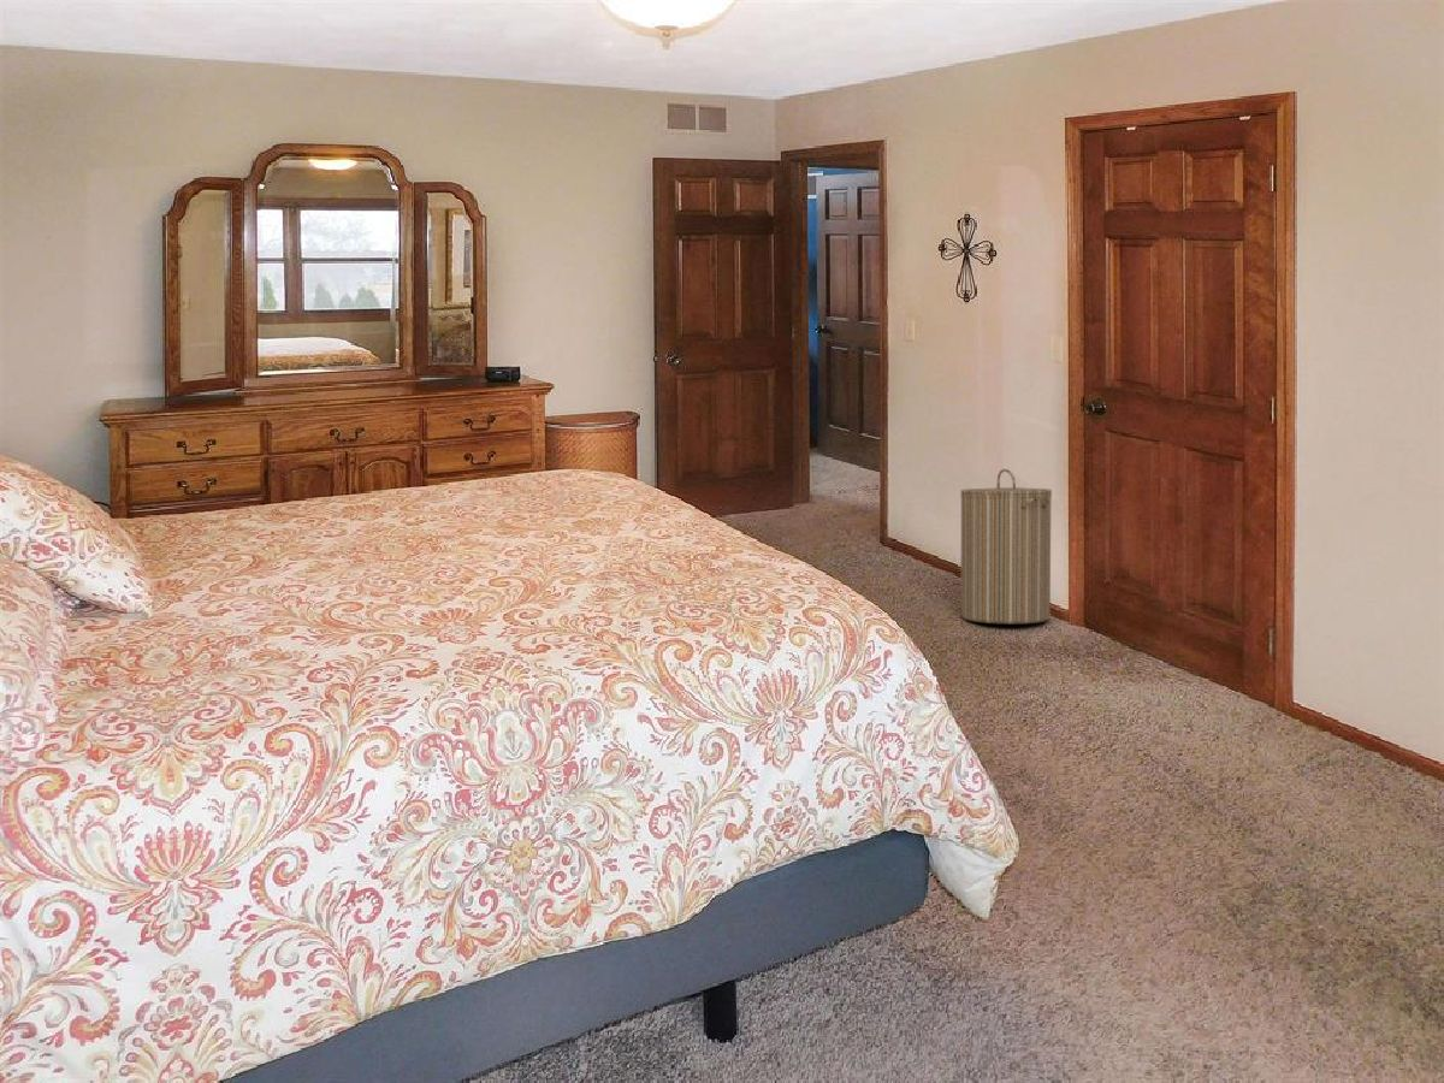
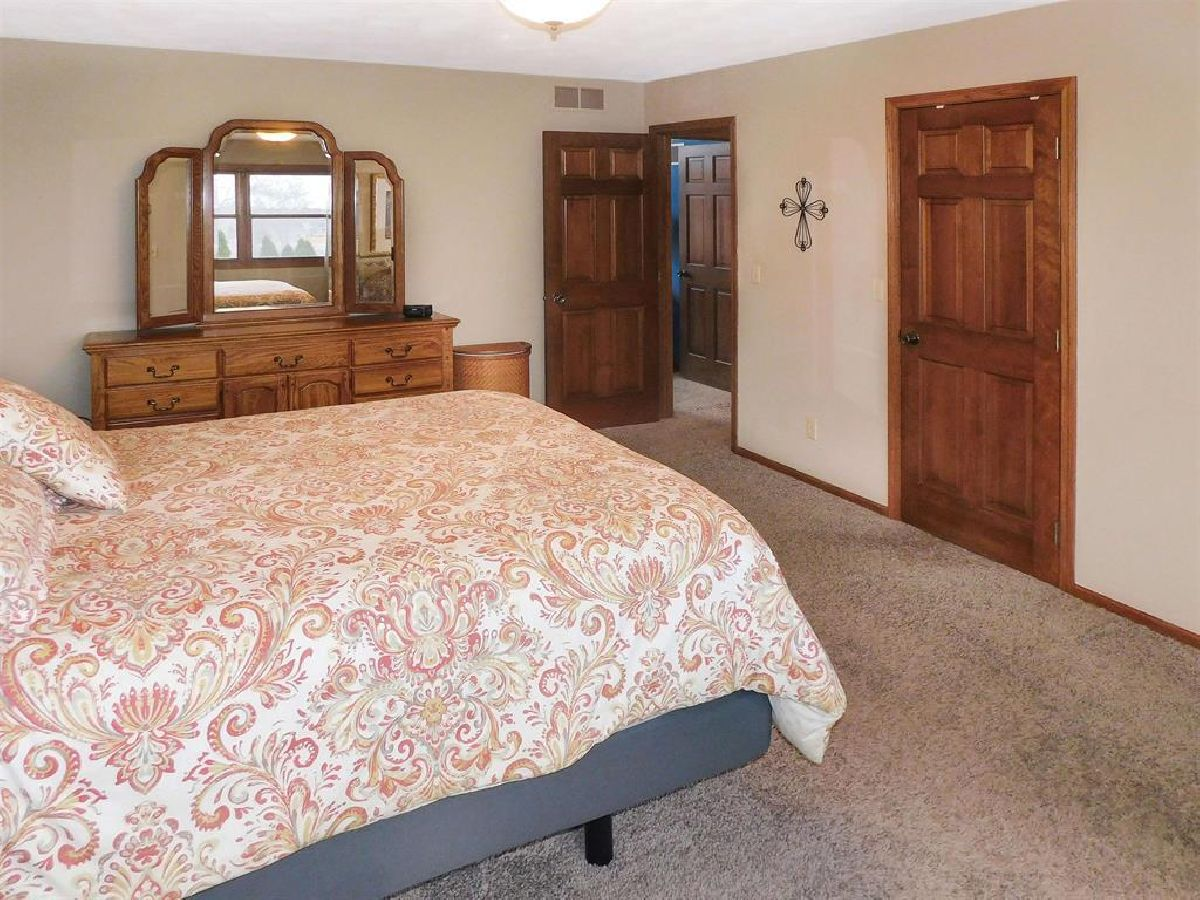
- laundry hamper (1005, 543)
